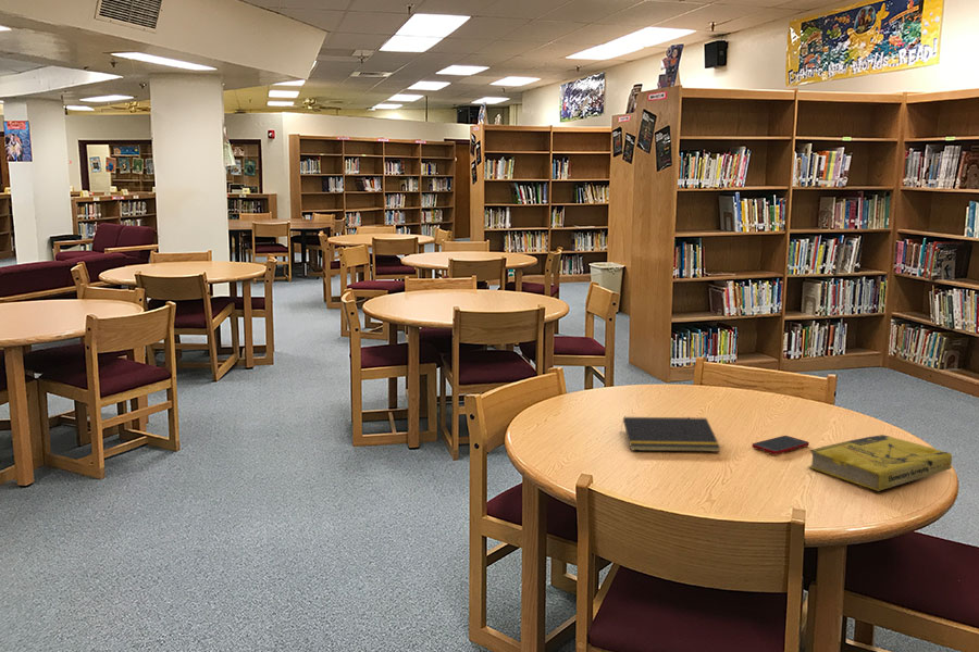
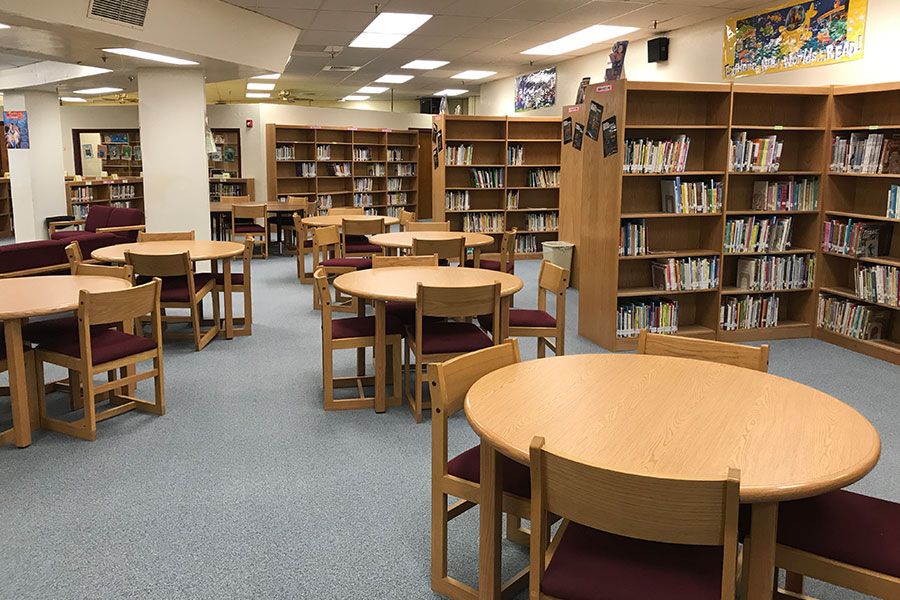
- notepad (669, 432)
- book (880, 459)
- cell phone (780, 444)
